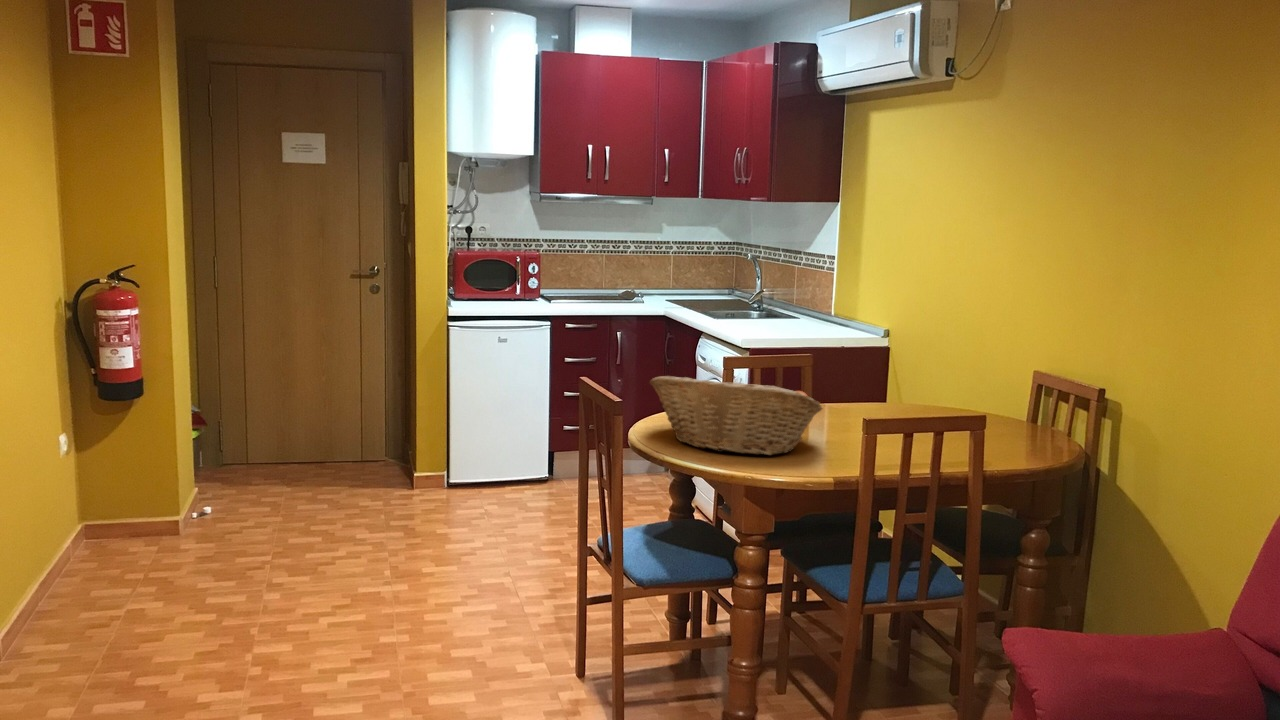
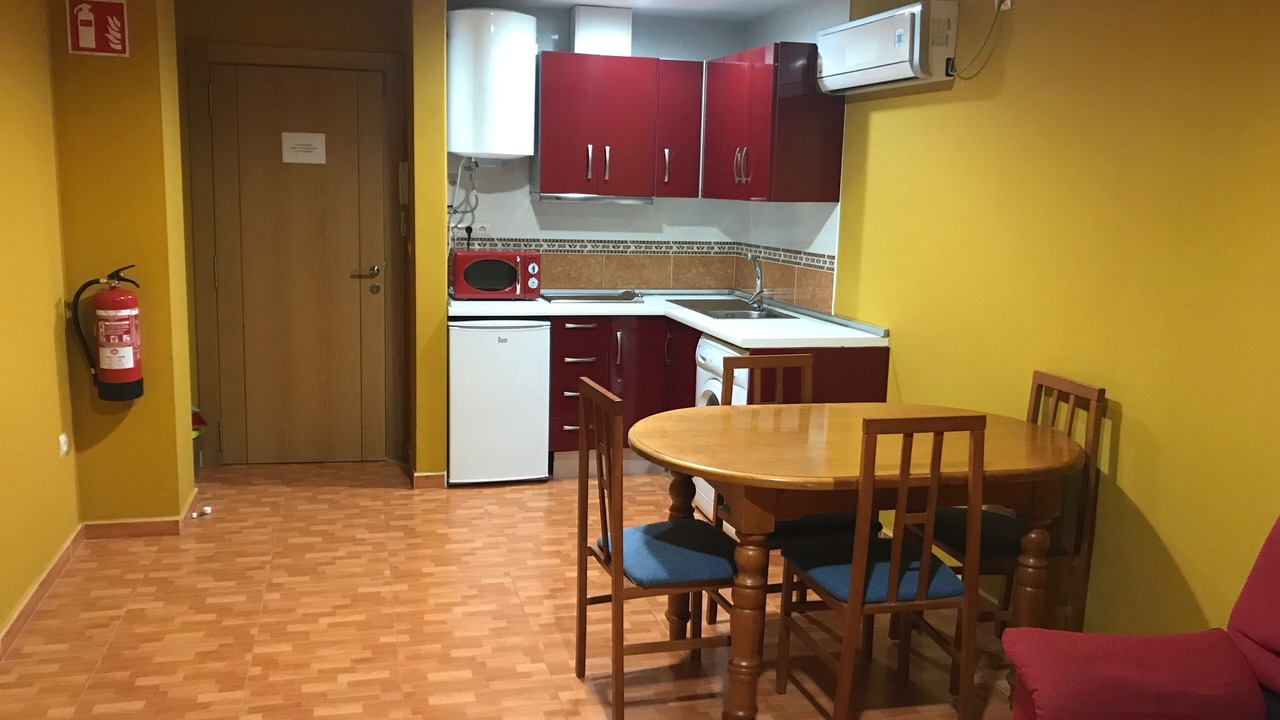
- fruit basket (733, 408)
